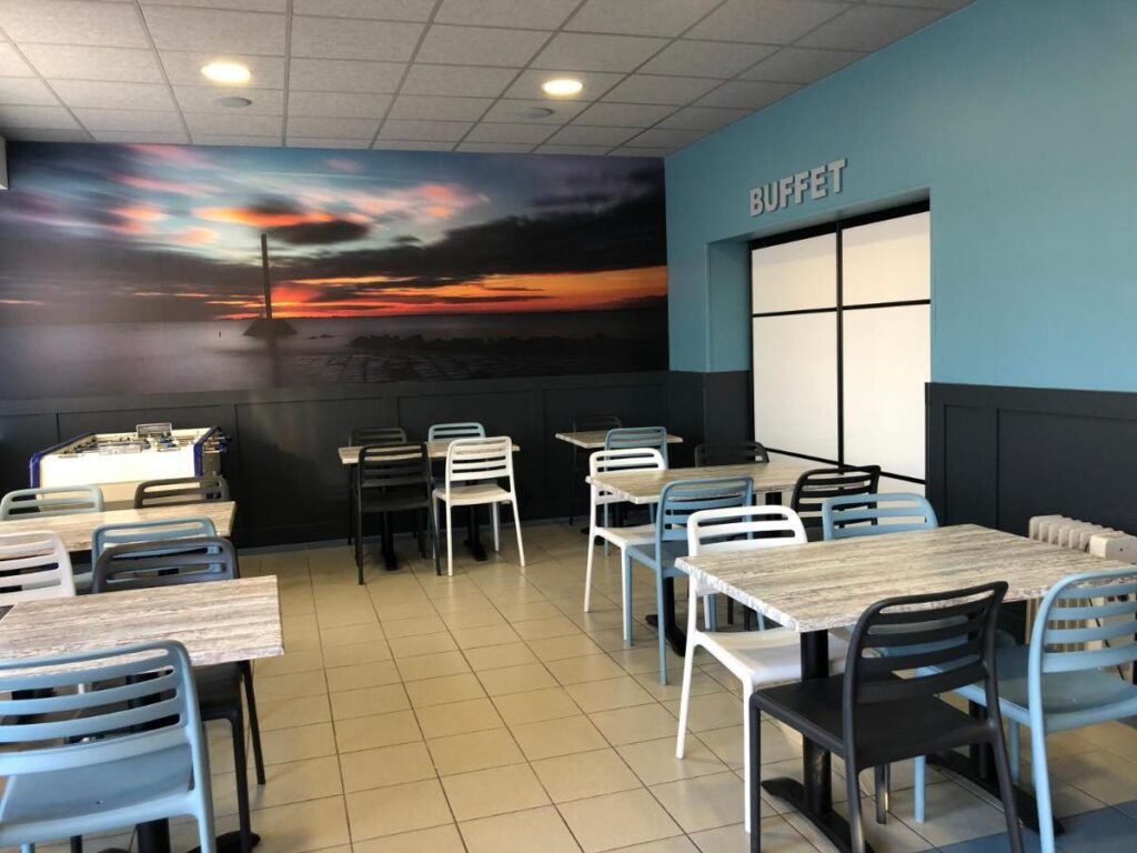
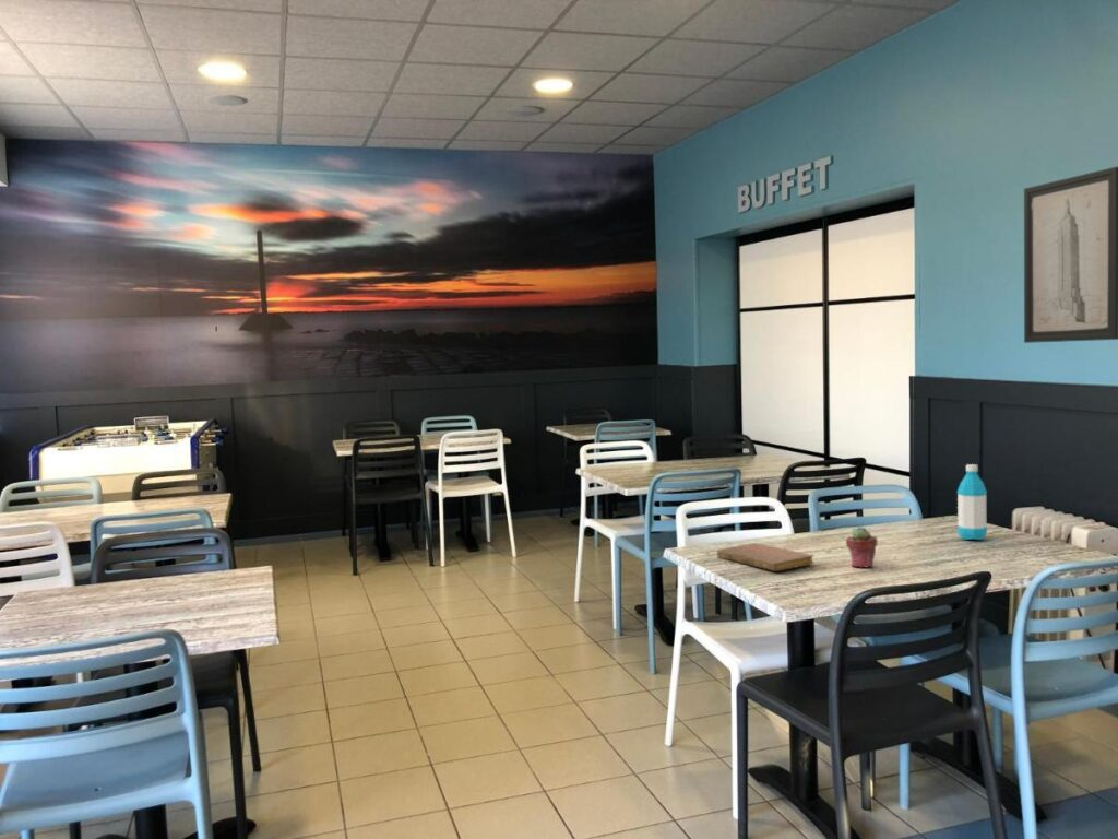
+ notebook (764, 556)
+ wall art (1068, 260)
+ water bottle (972, 501)
+ potted succulent (861, 545)
